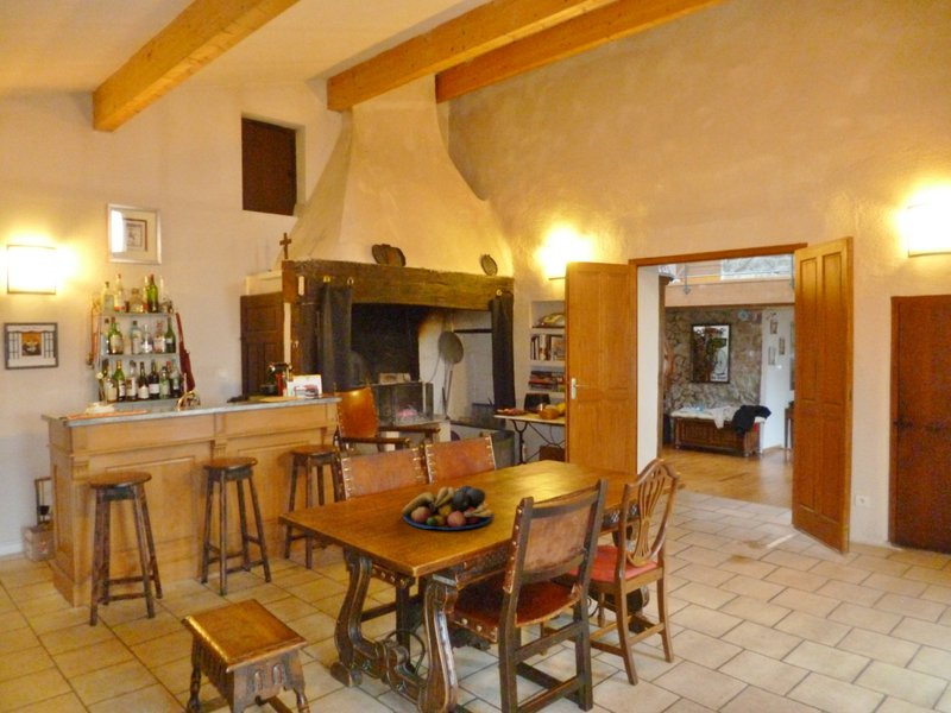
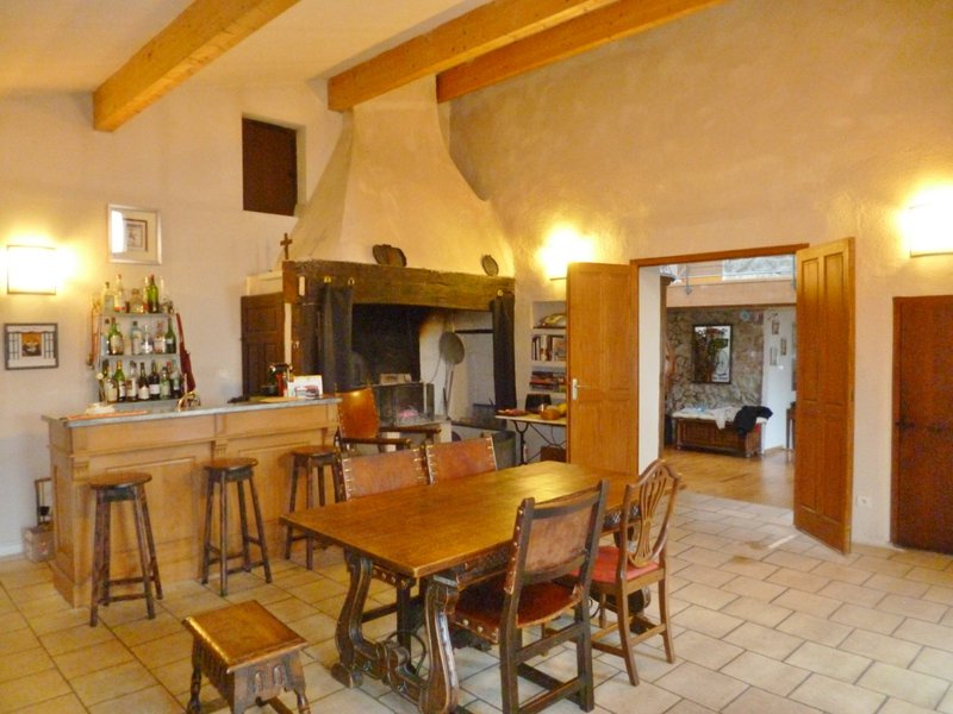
- fruit bowl (448, 501)
